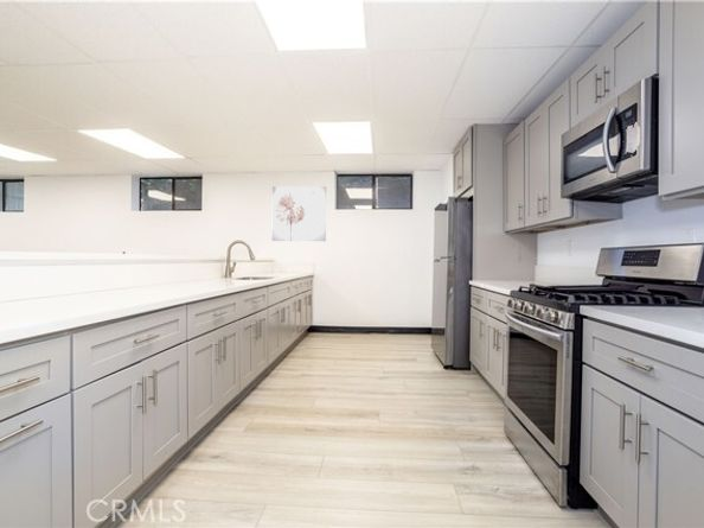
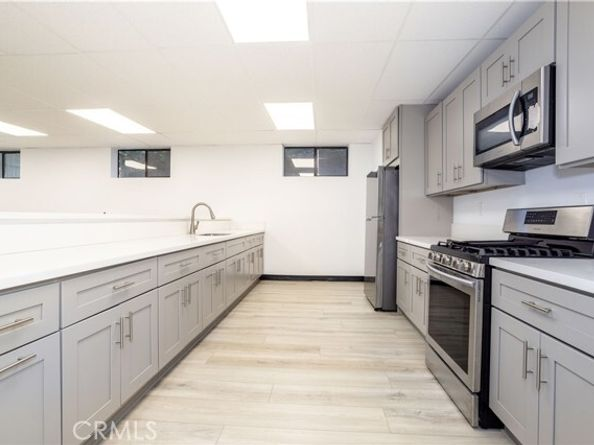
- wall art (299, 214)
